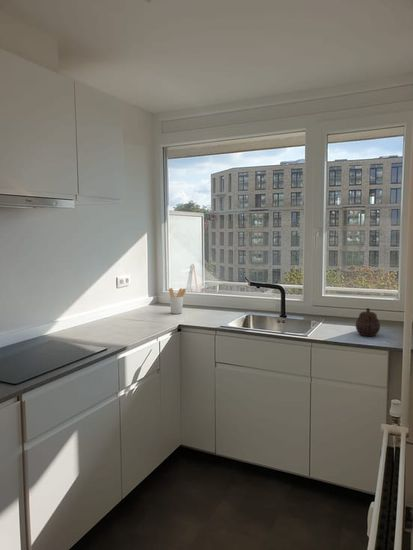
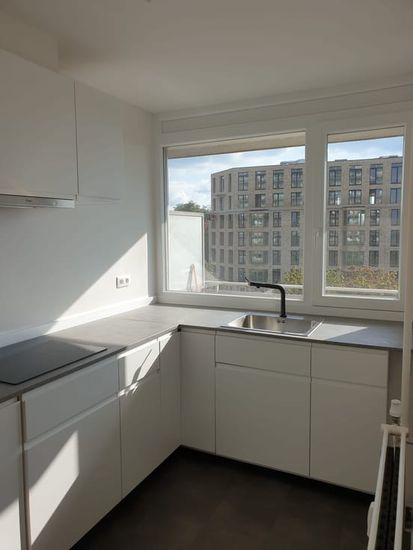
- utensil holder (178, 300)
- teapot (367, 321)
